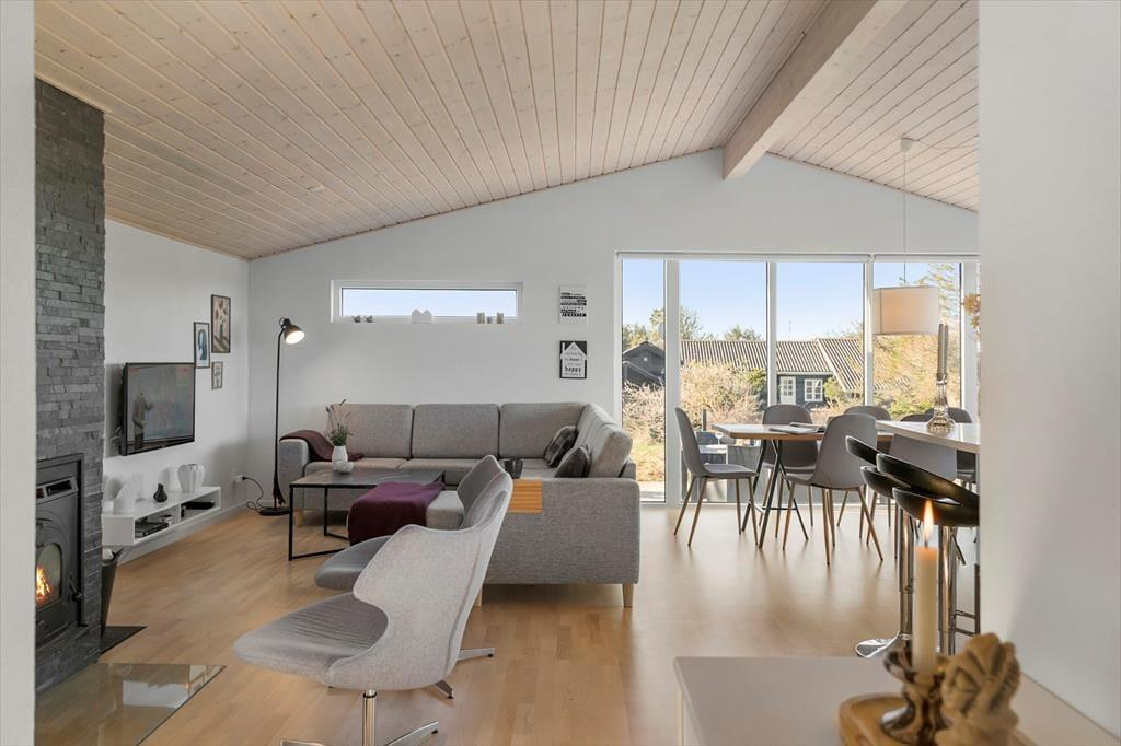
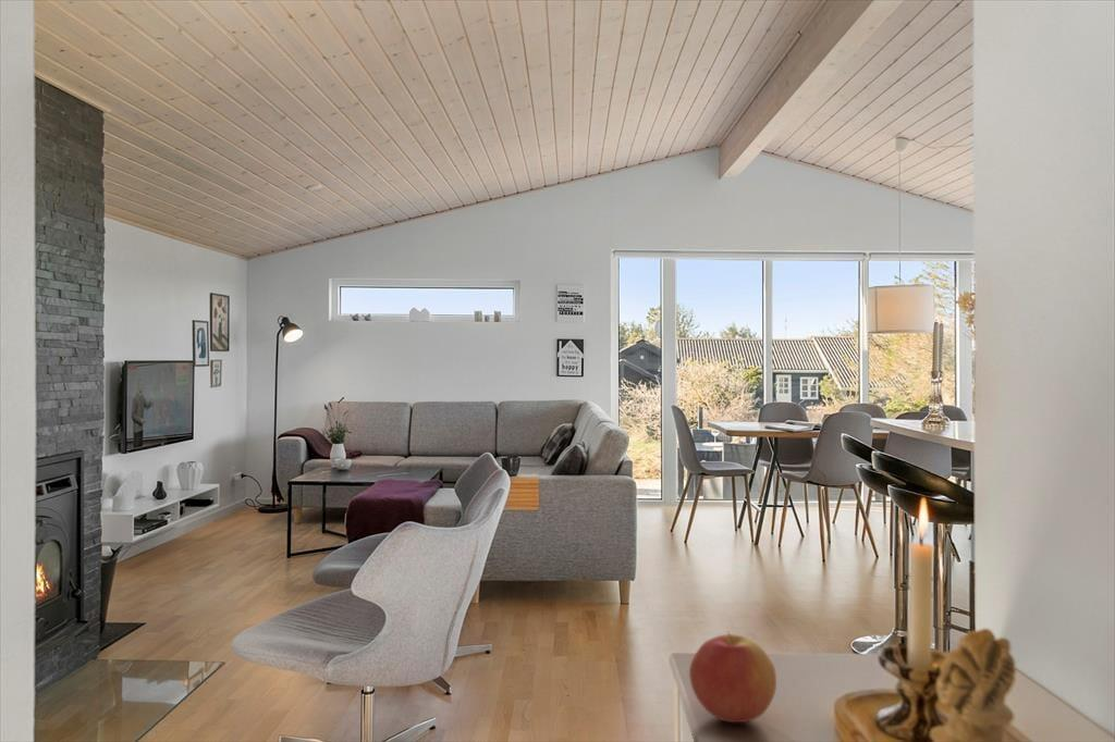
+ apple (732, 673)
